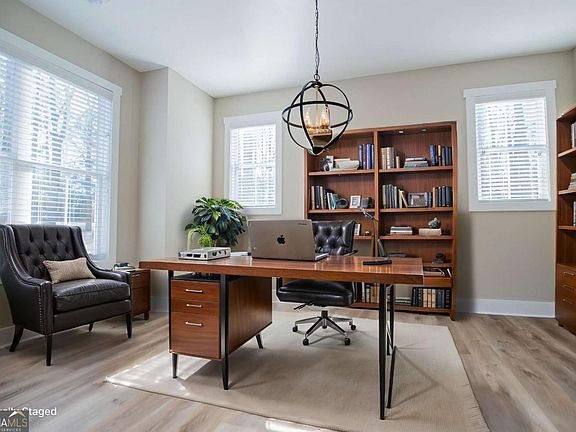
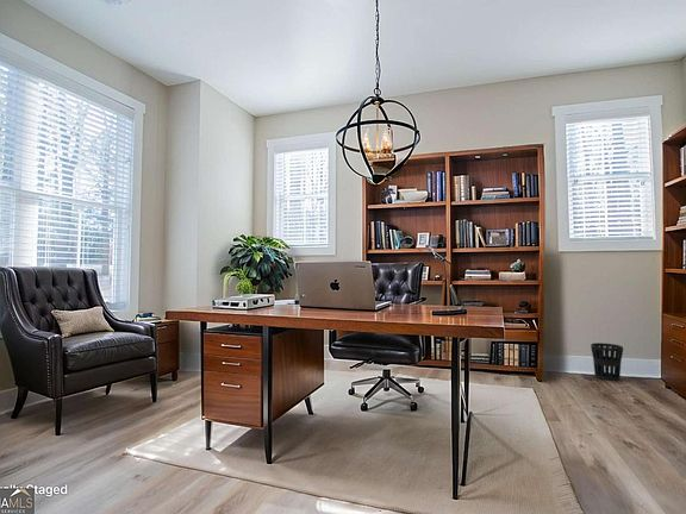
+ wastebasket (606, 362)
